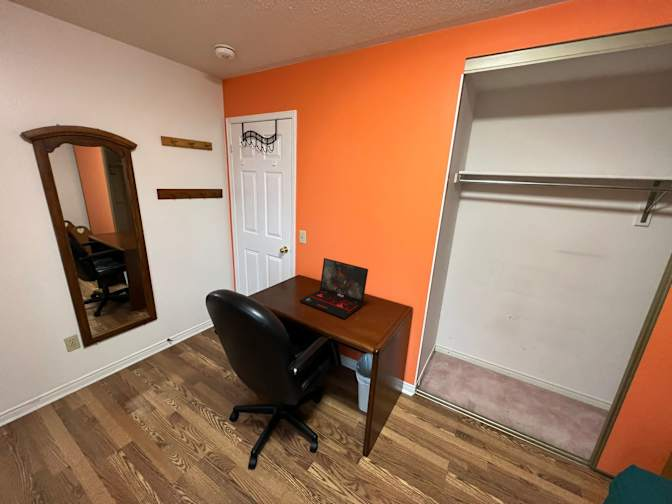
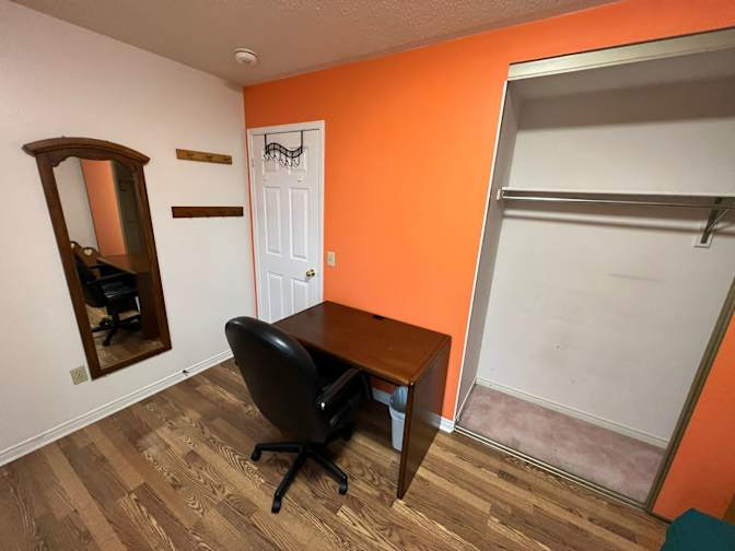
- laptop (333, 285)
